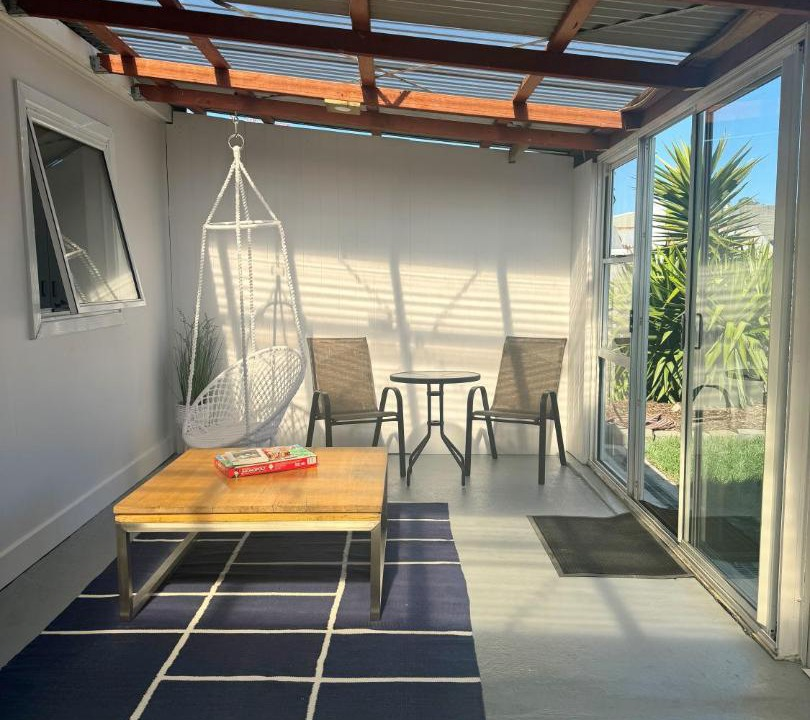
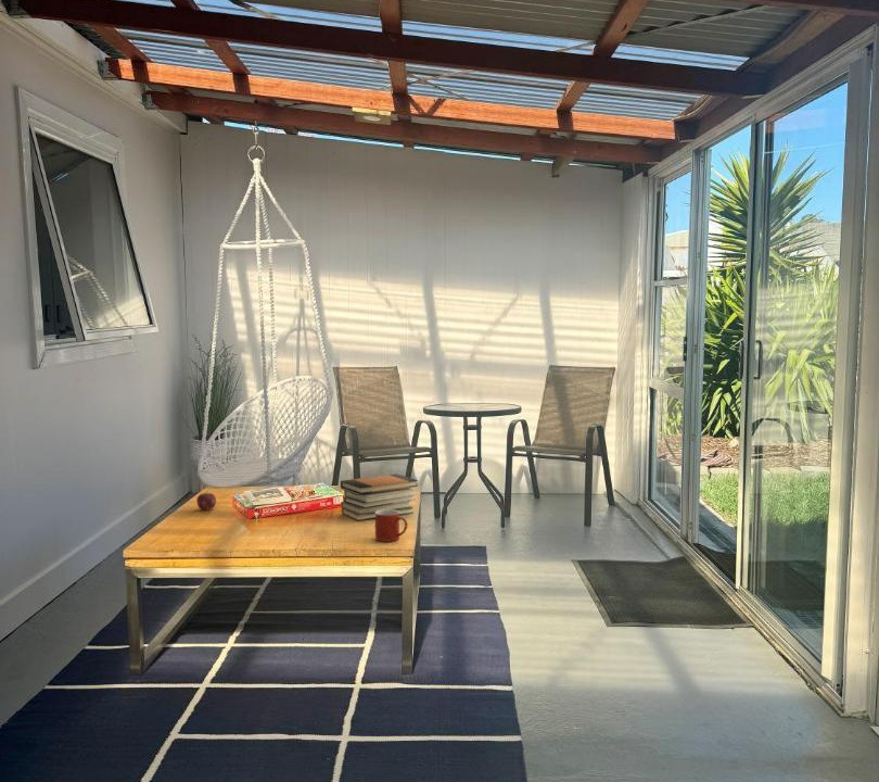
+ mug (392, 526)
+ apple (206, 500)
+ book stack (379, 496)
